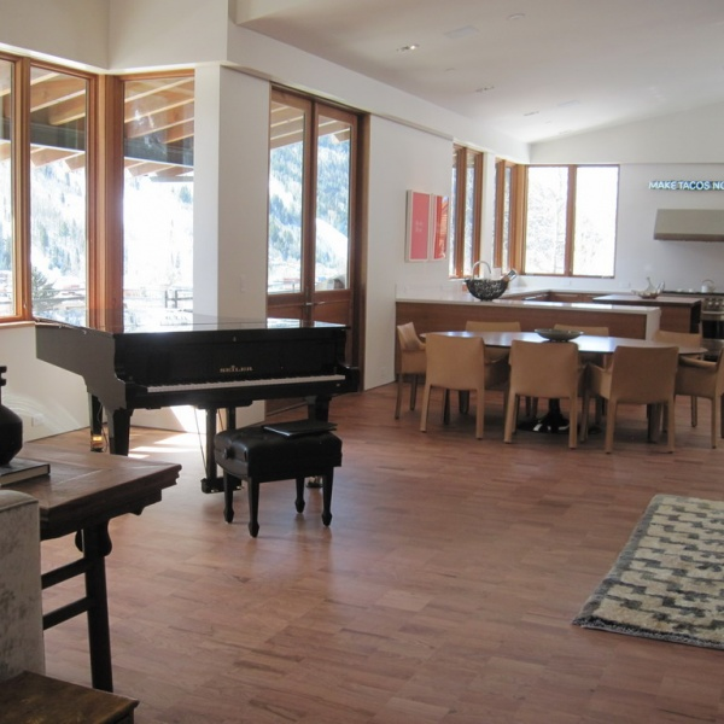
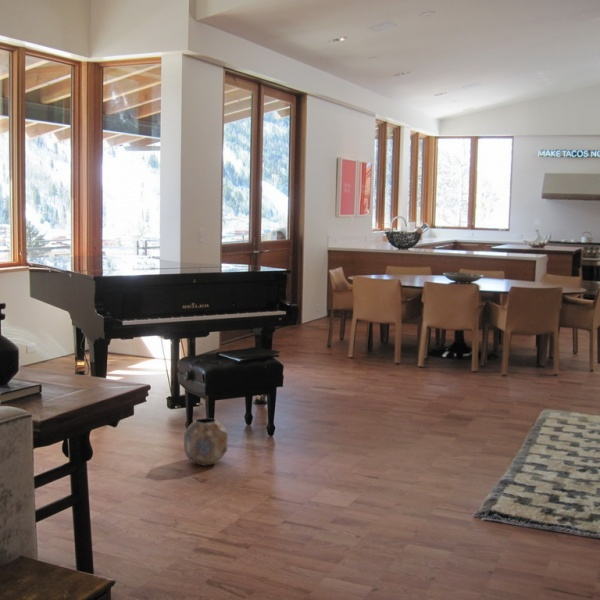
+ planter (205, 441)
